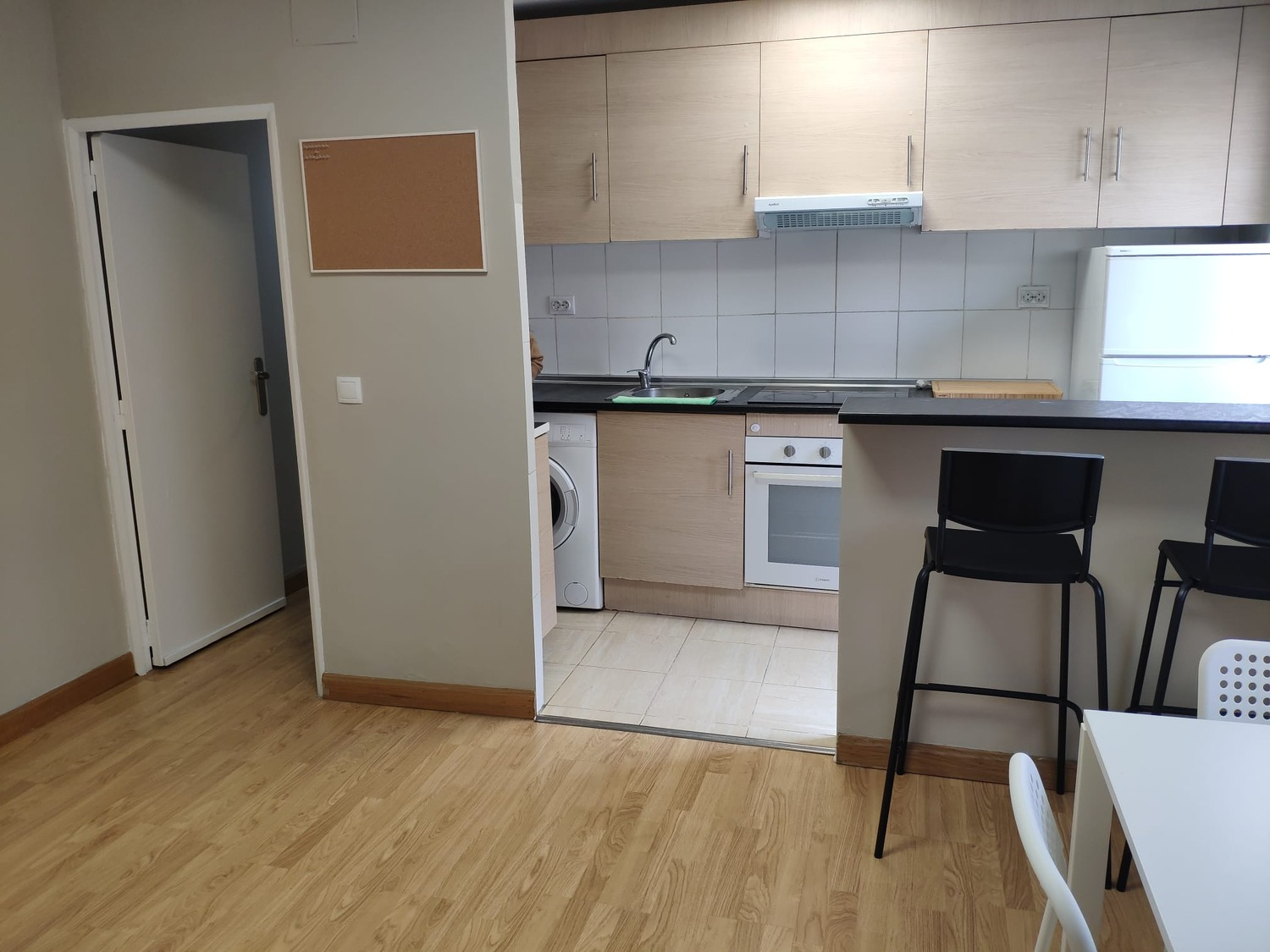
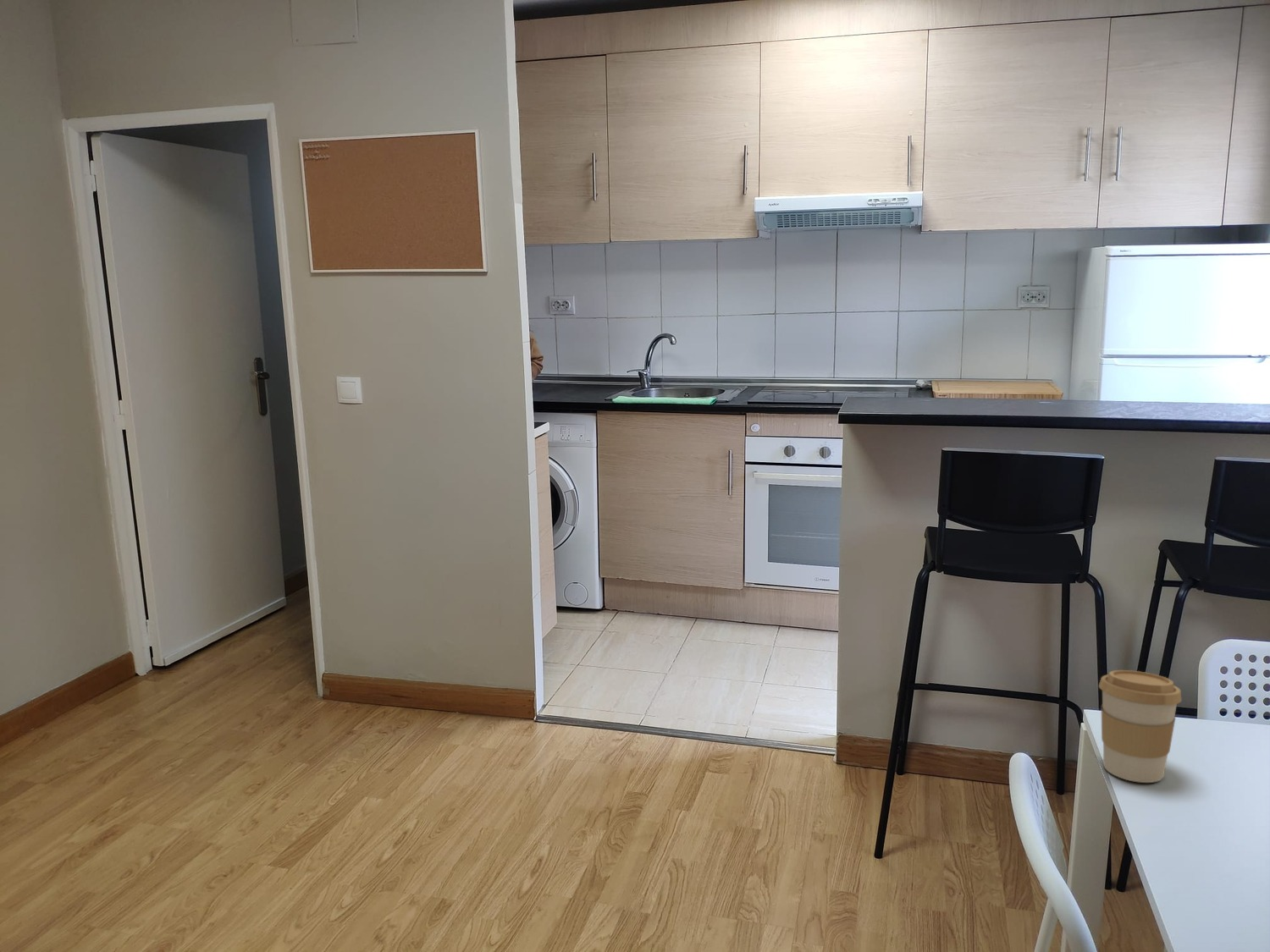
+ coffee cup (1136, 722)
